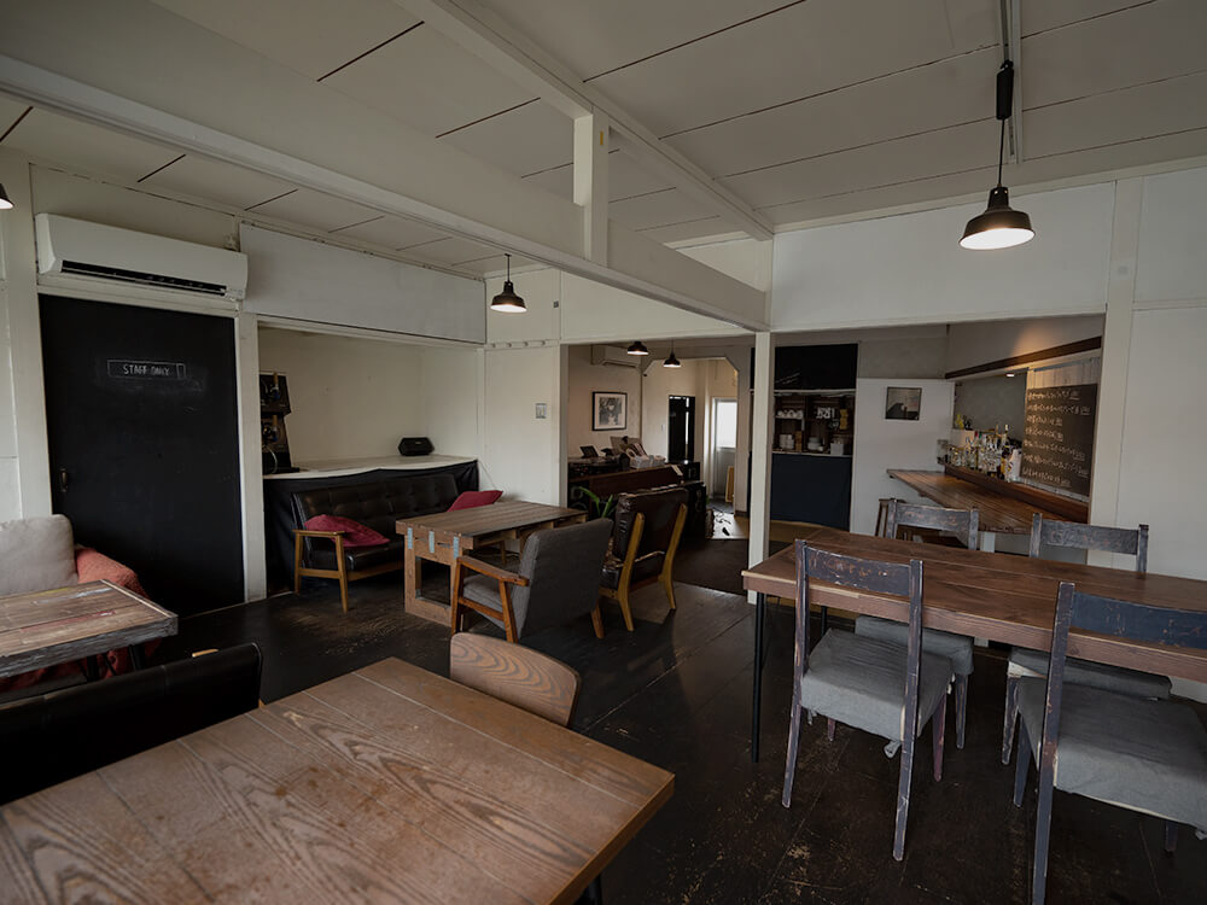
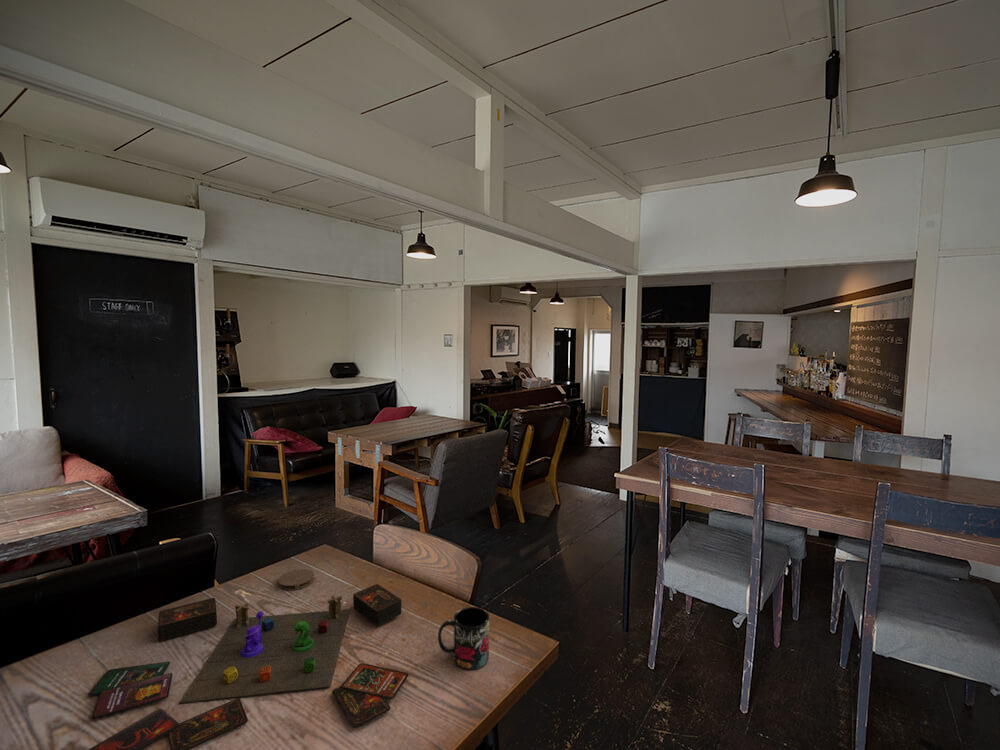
+ mug (463, 636)
+ board game (261, 649)
+ coaster (296, 579)
